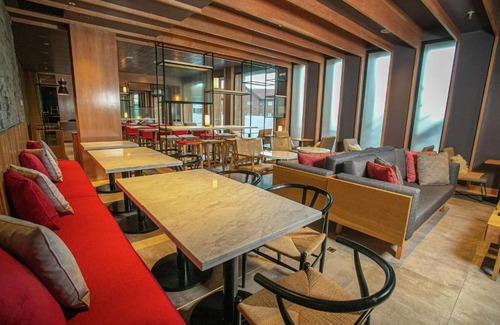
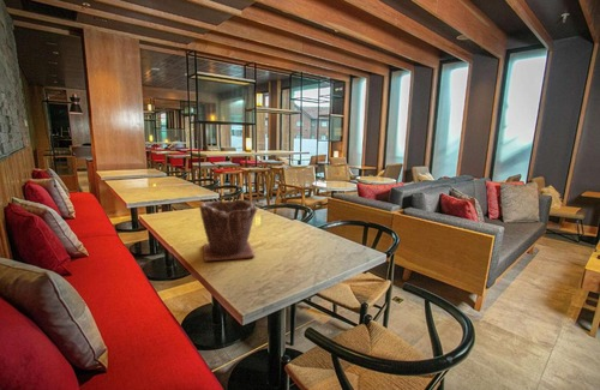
+ plant pot (228, 227)
